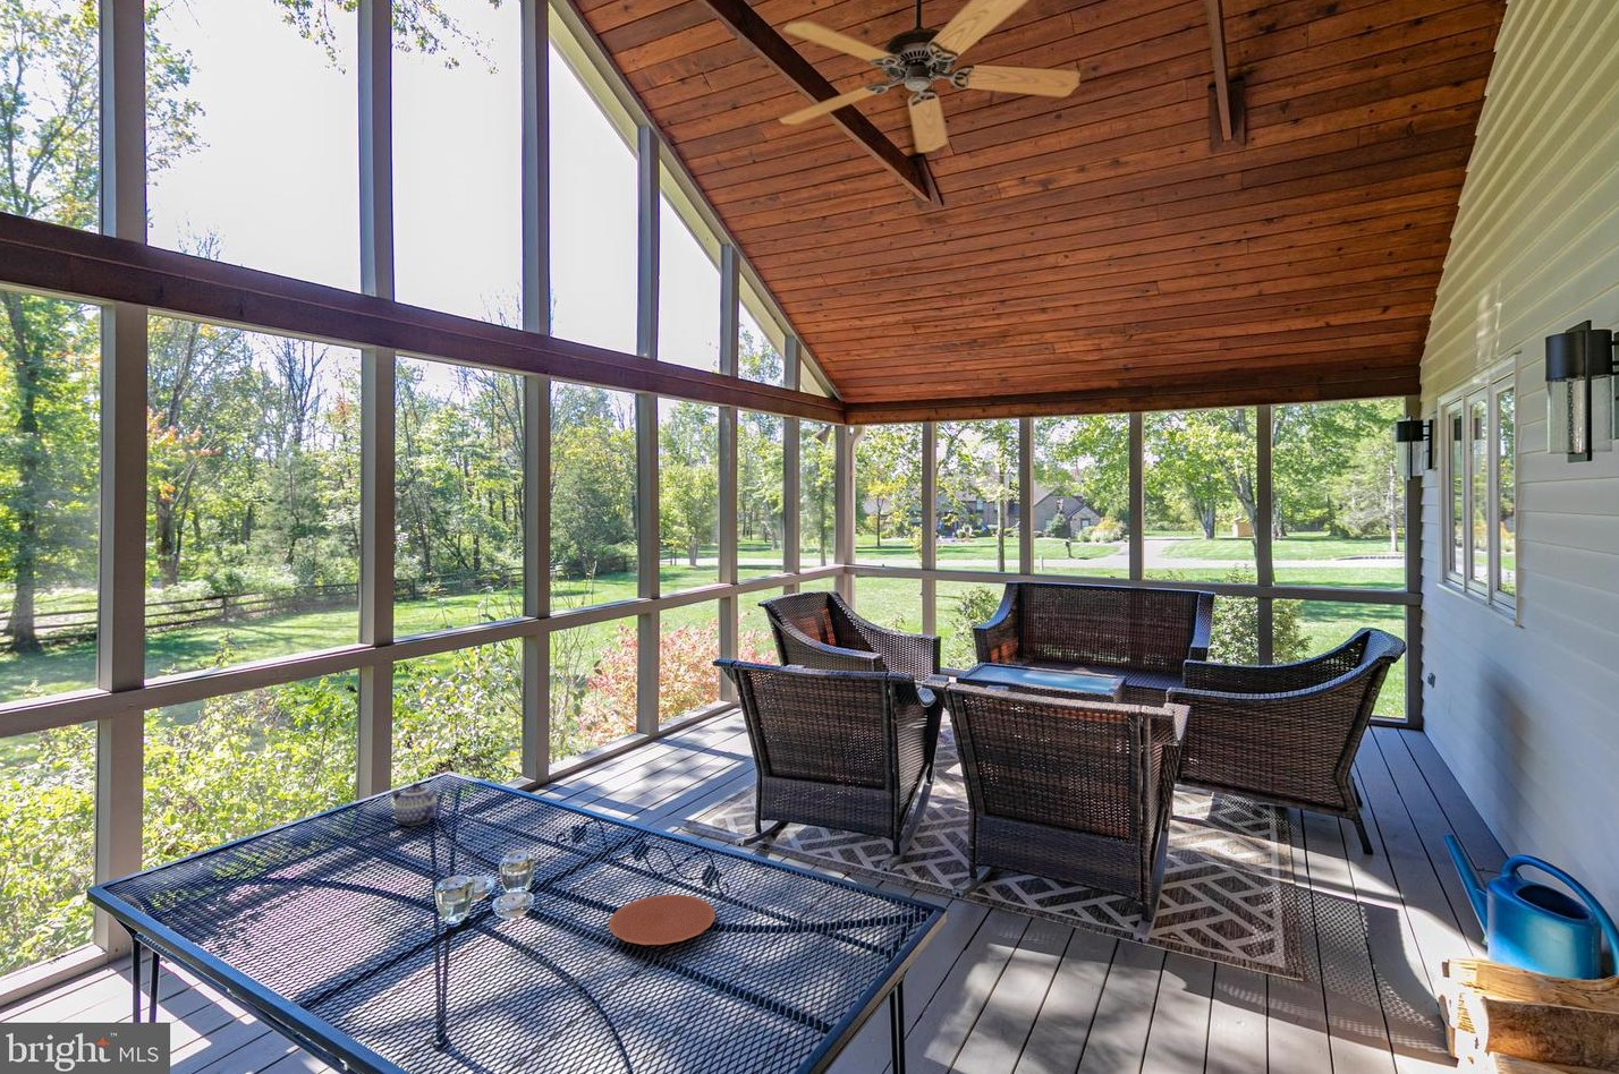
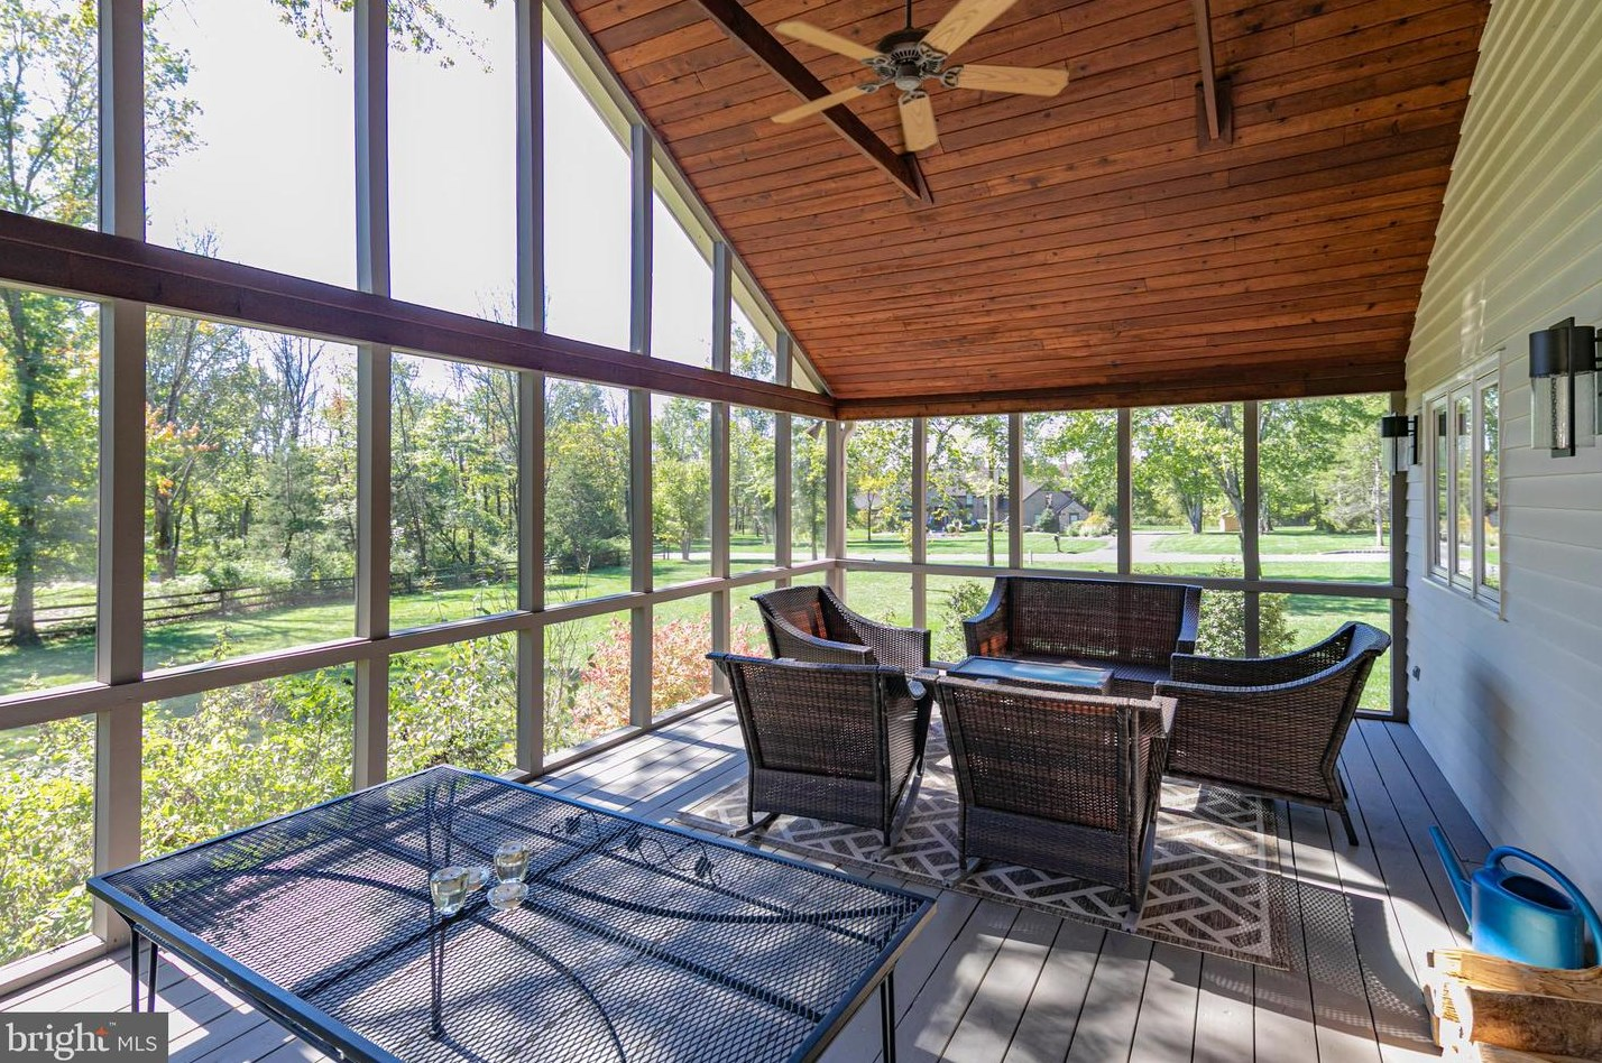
- plate (662, 922)
- teapot (416, 801)
